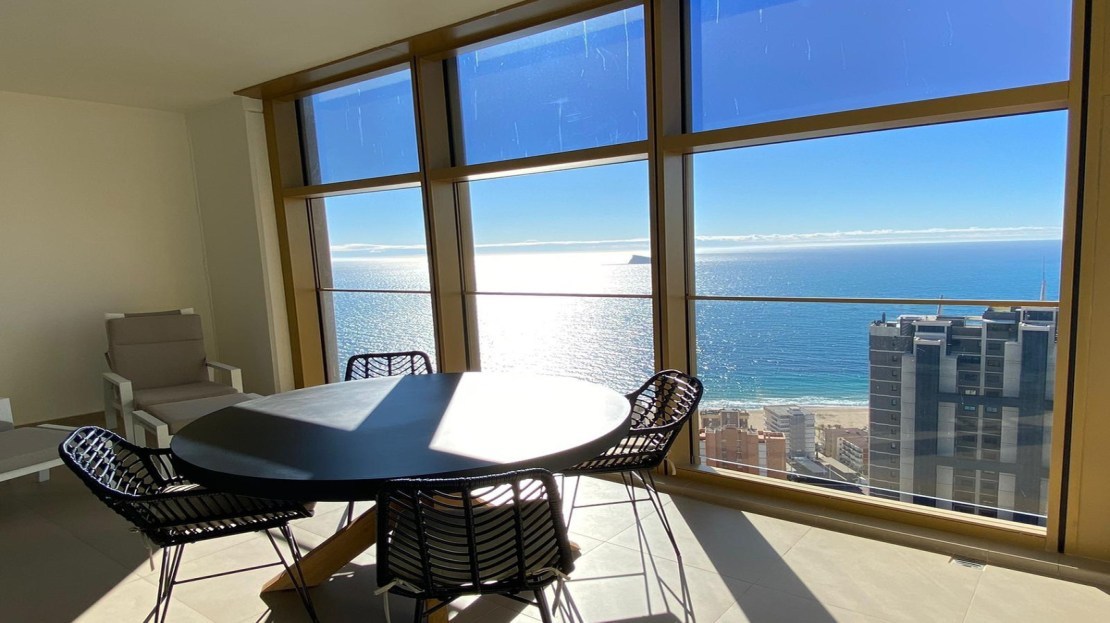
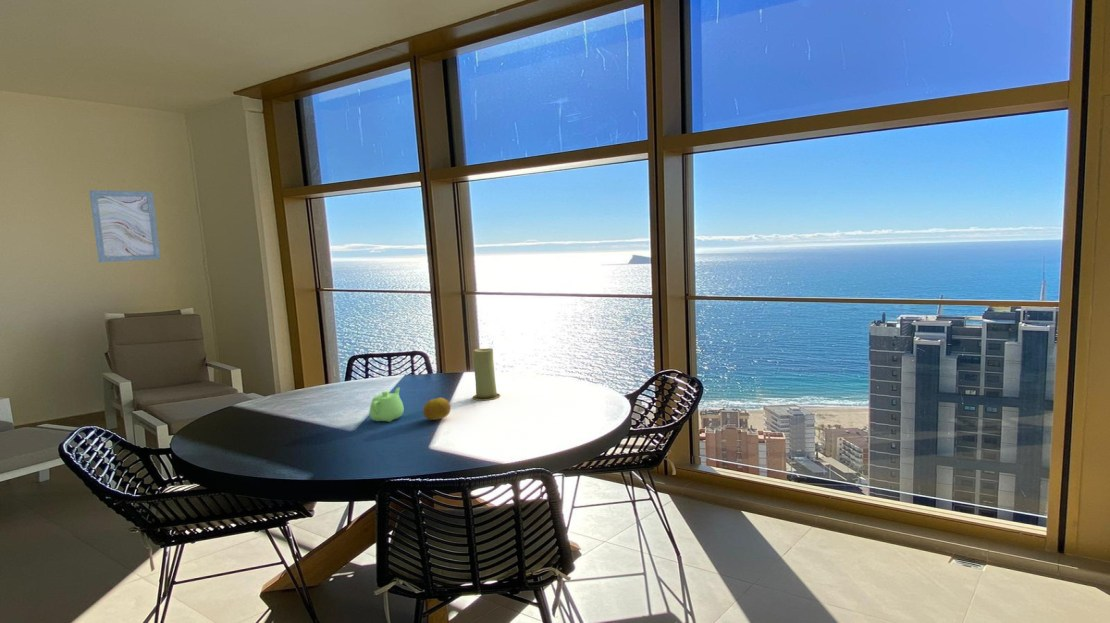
+ teapot (387, 404)
+ candle (484, 372)
+ wall art (126, 226)
+ fruit (436, 408)
